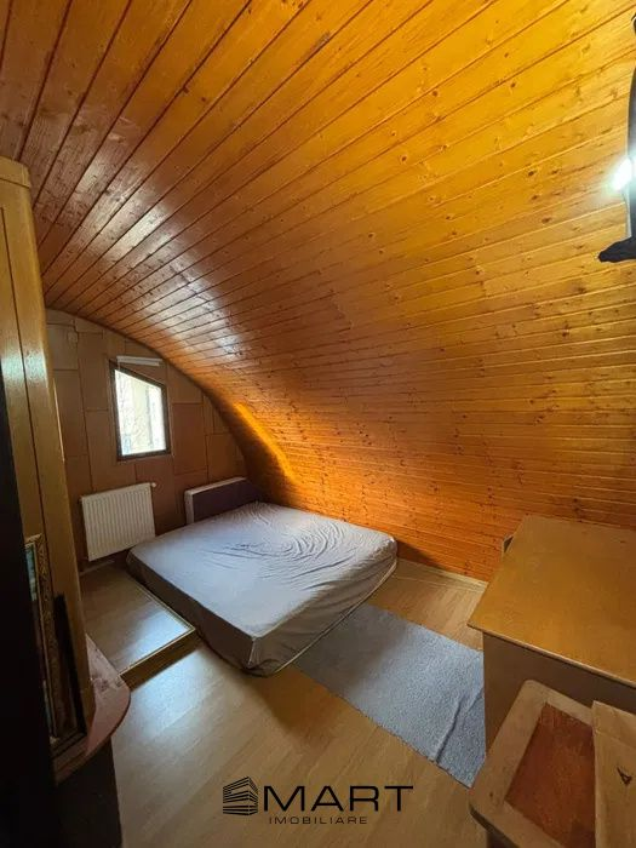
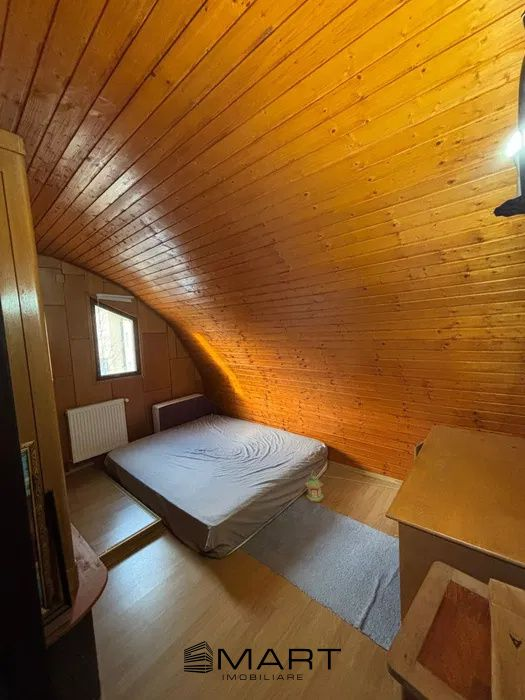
+ lantern (314, 484)
